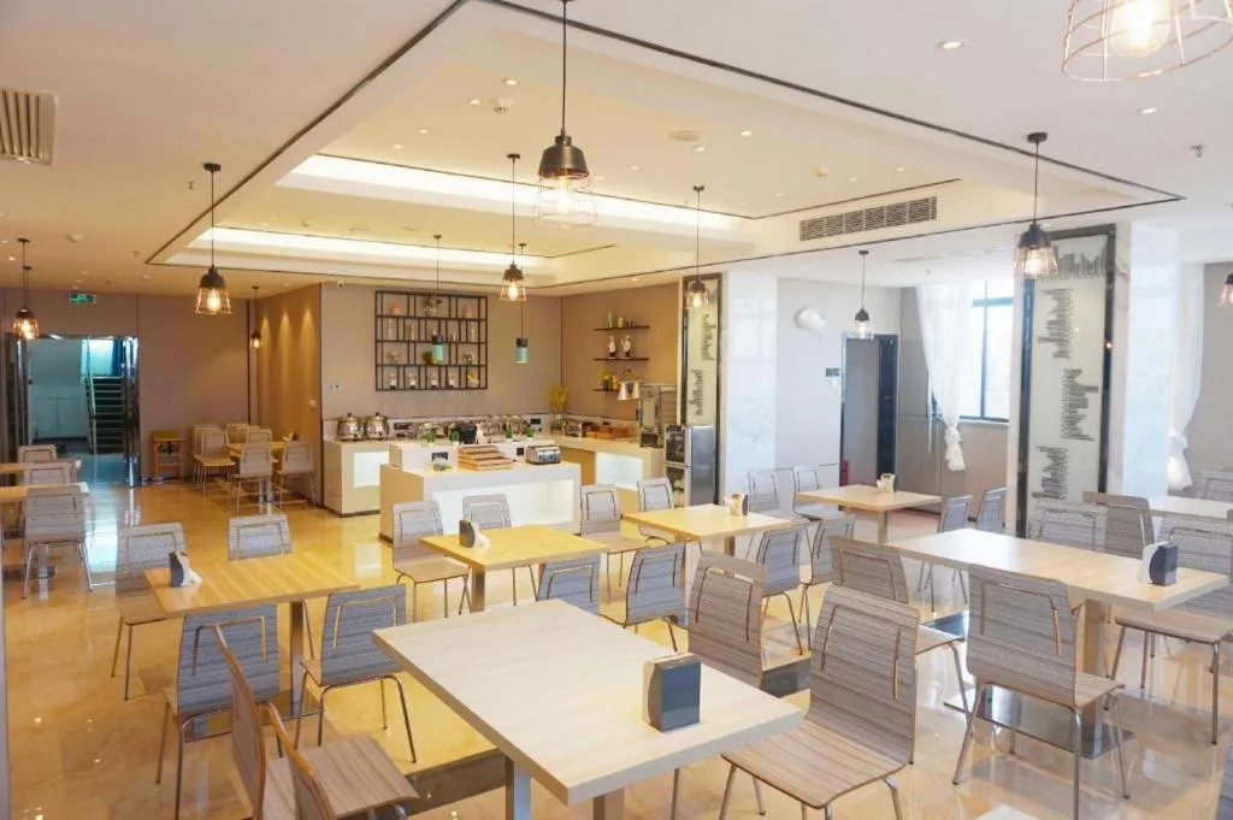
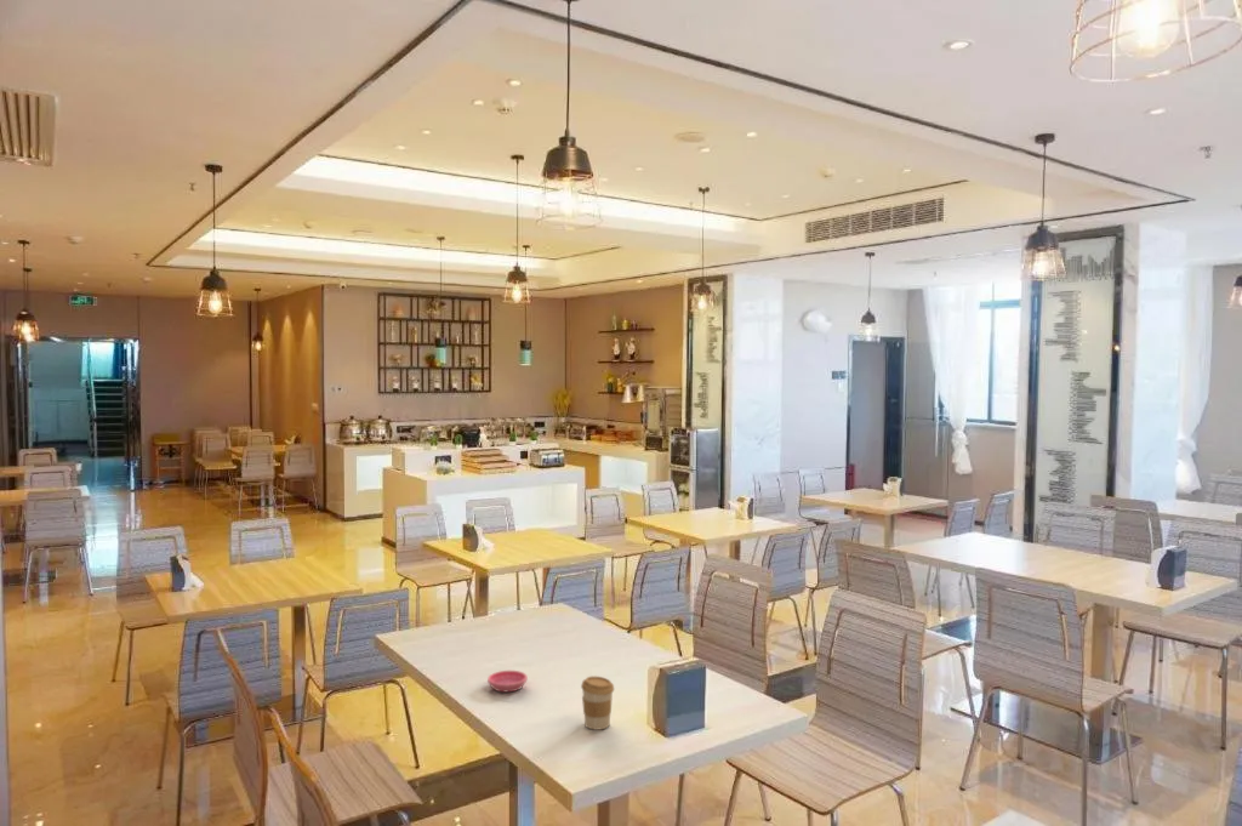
+ coffee cup (597, 701)
+ saucer (507, 682)
